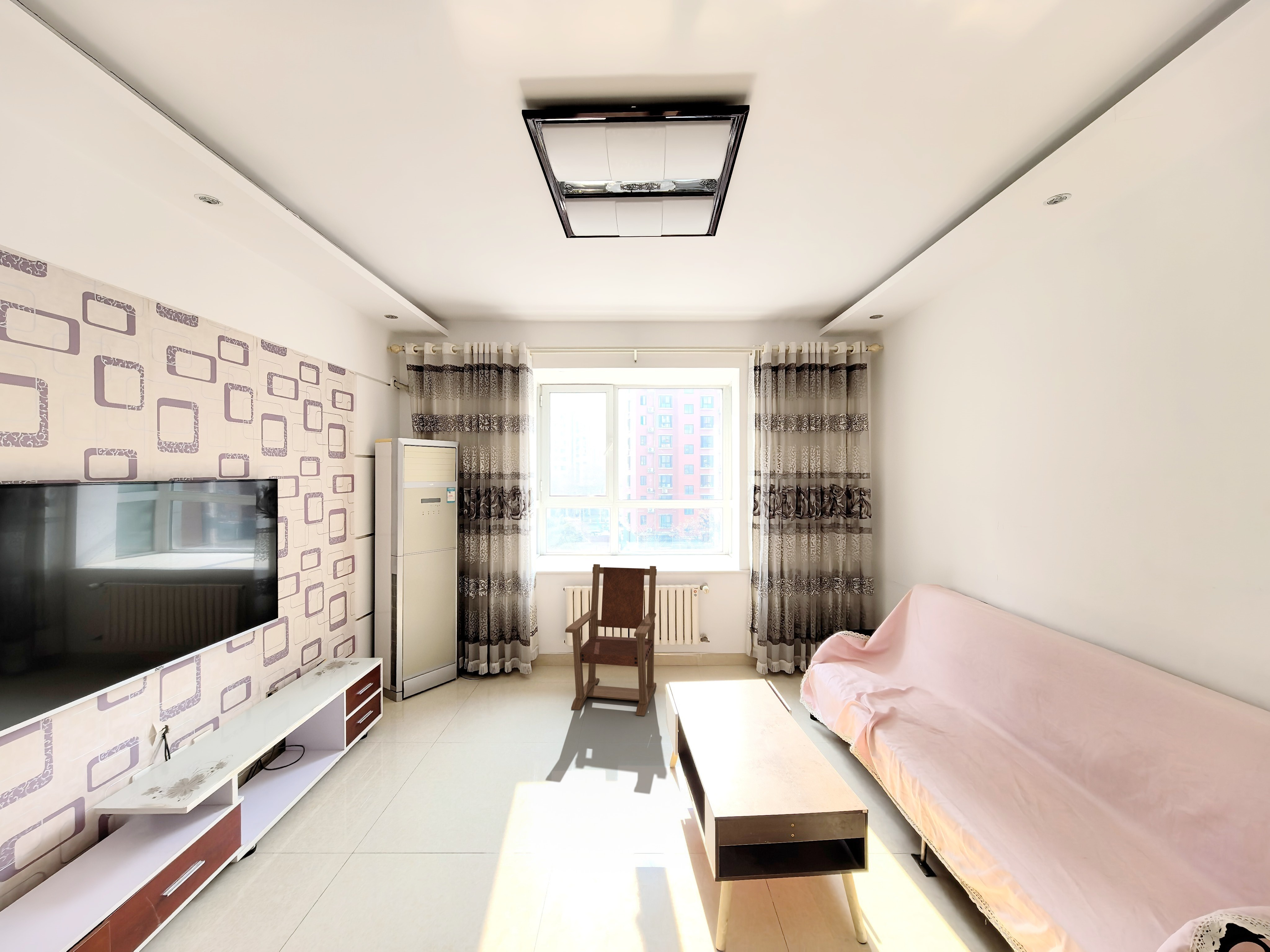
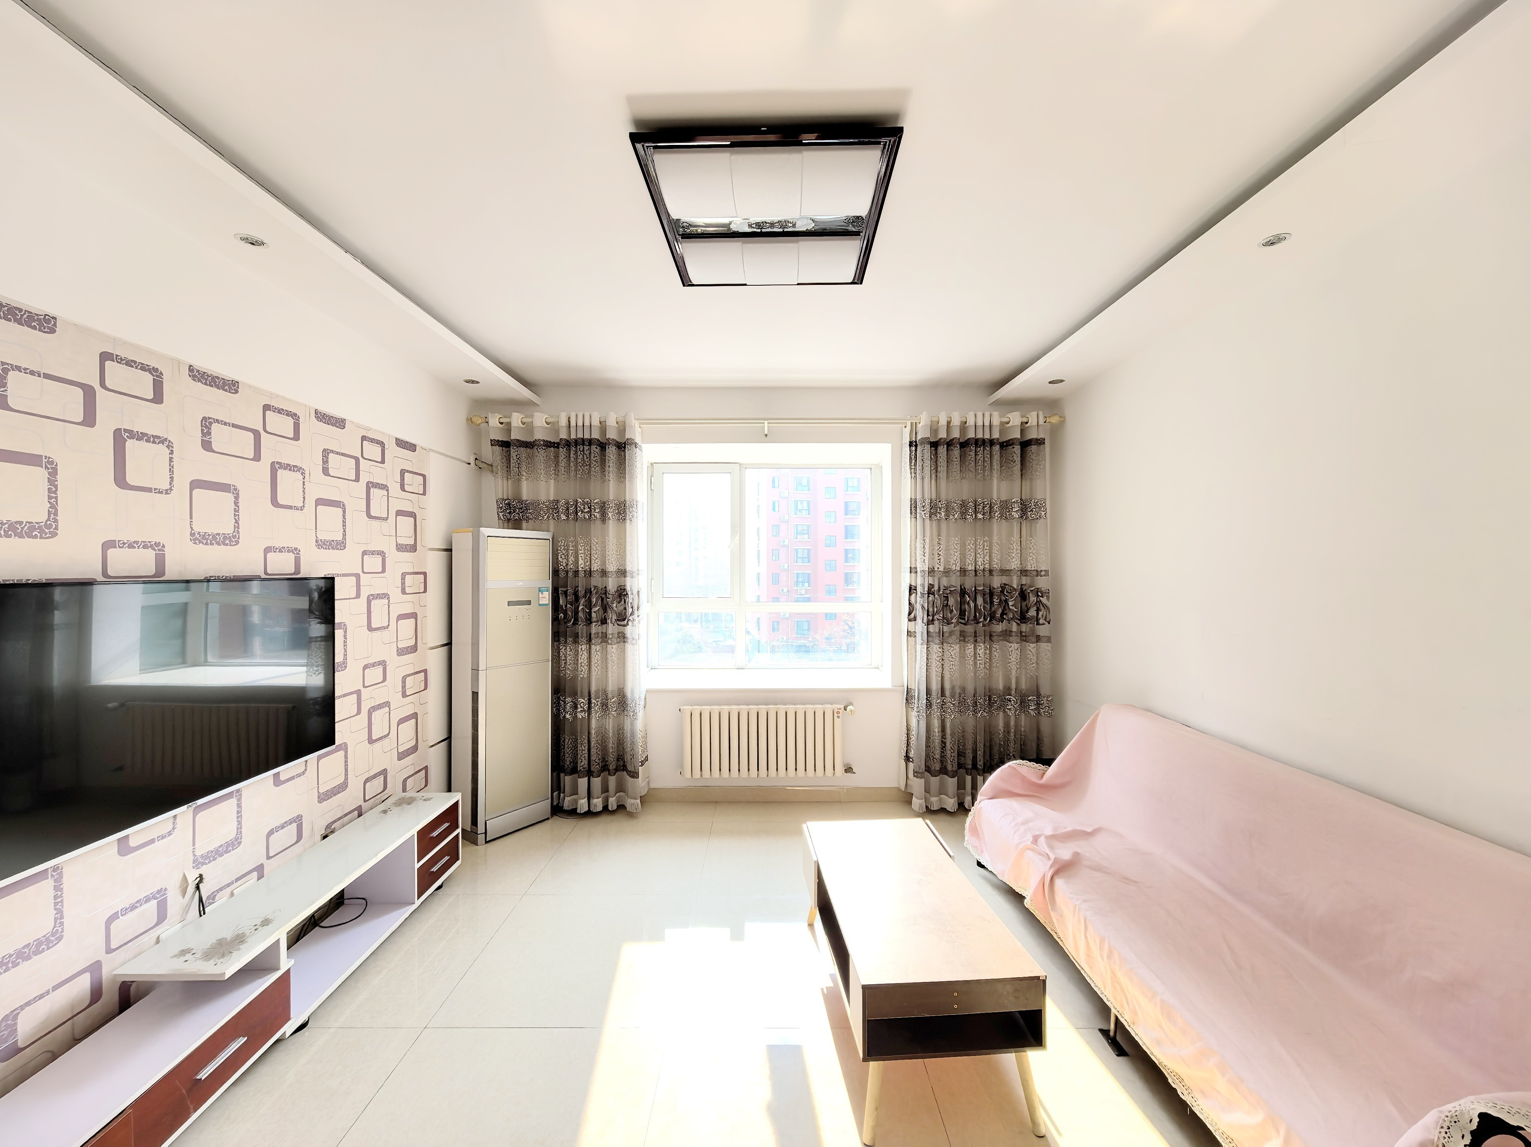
- armchair (614, 637)
